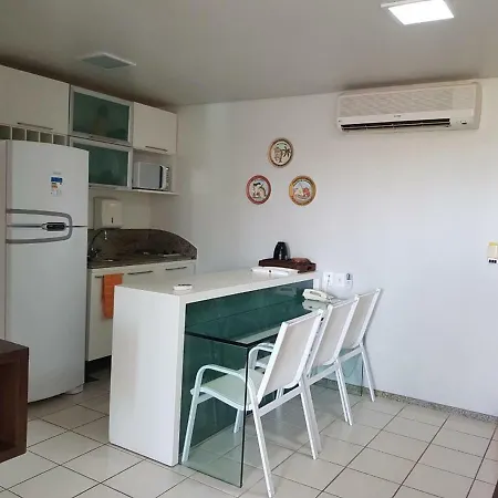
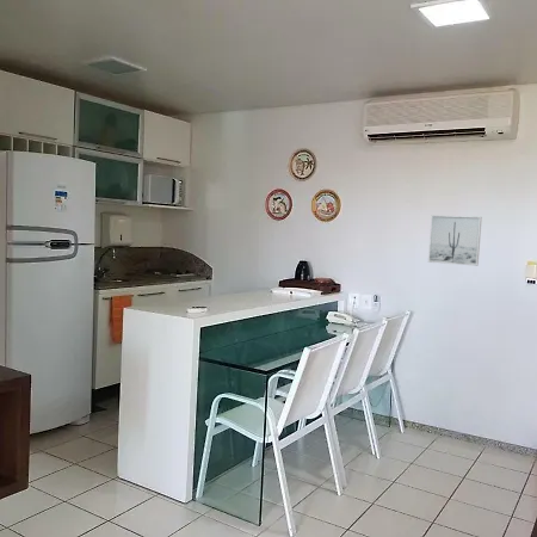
+ wall art (453, 240)
